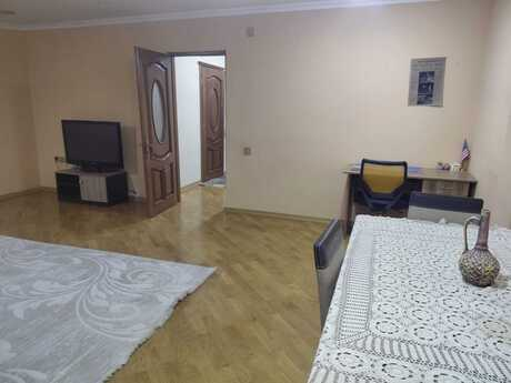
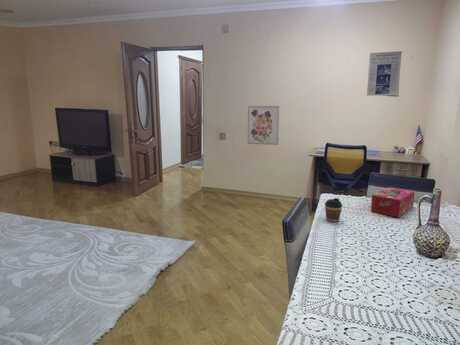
+ coffee cup (333, 209)
+ wall art (263, 125)
+ tissue box (393, 201)
